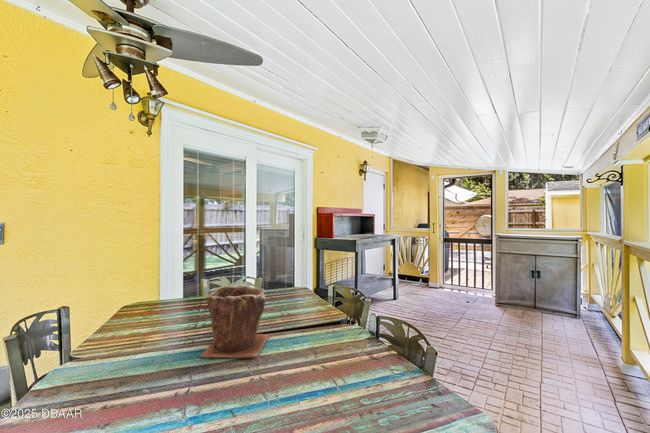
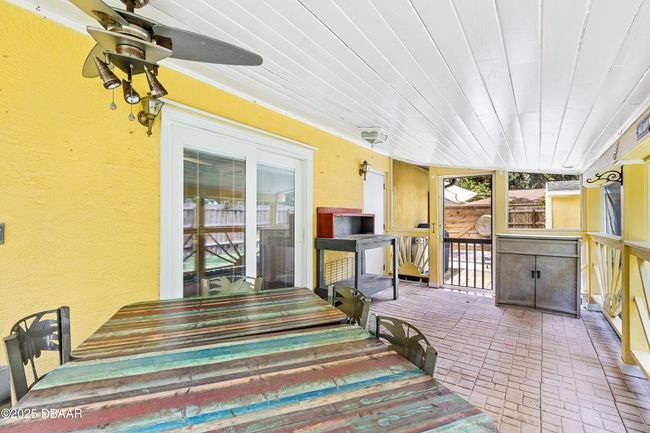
- plant pot (237, 317)
